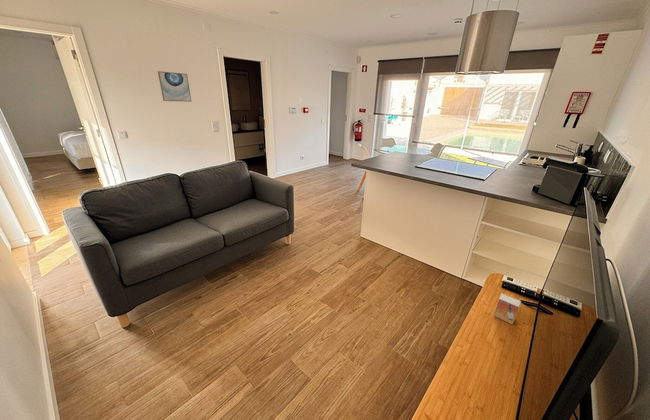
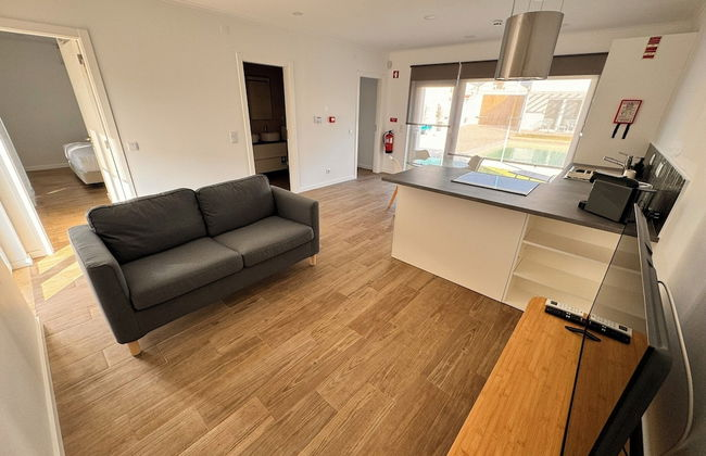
- small box (506, 308)
- wall art (175, 87)
